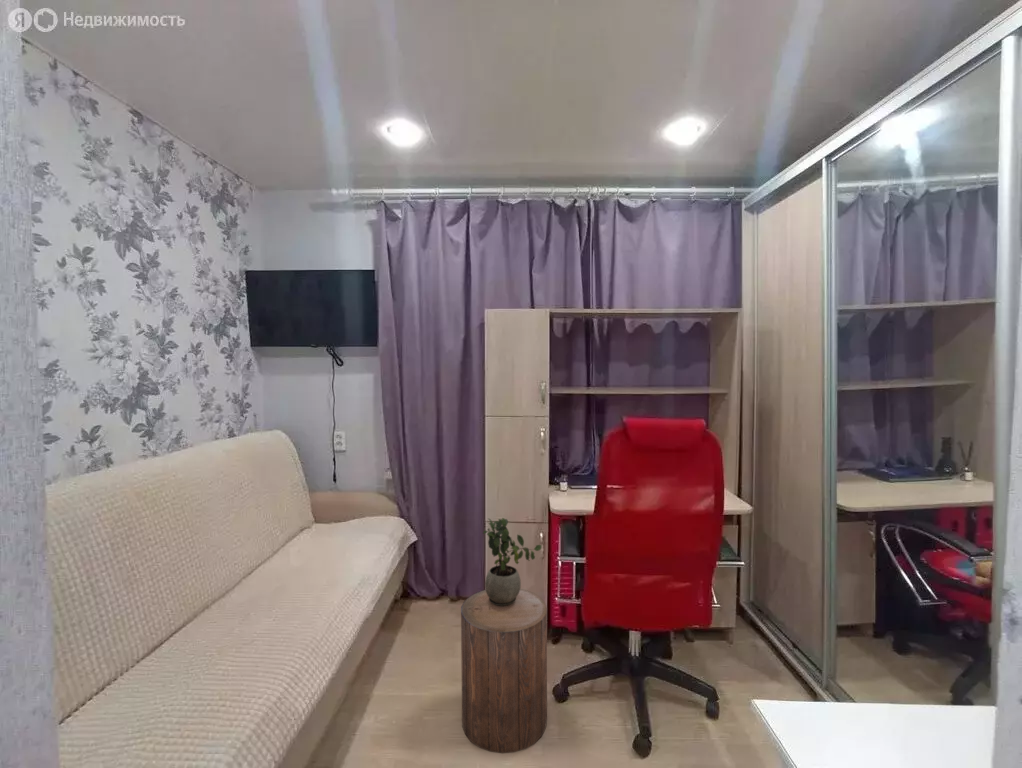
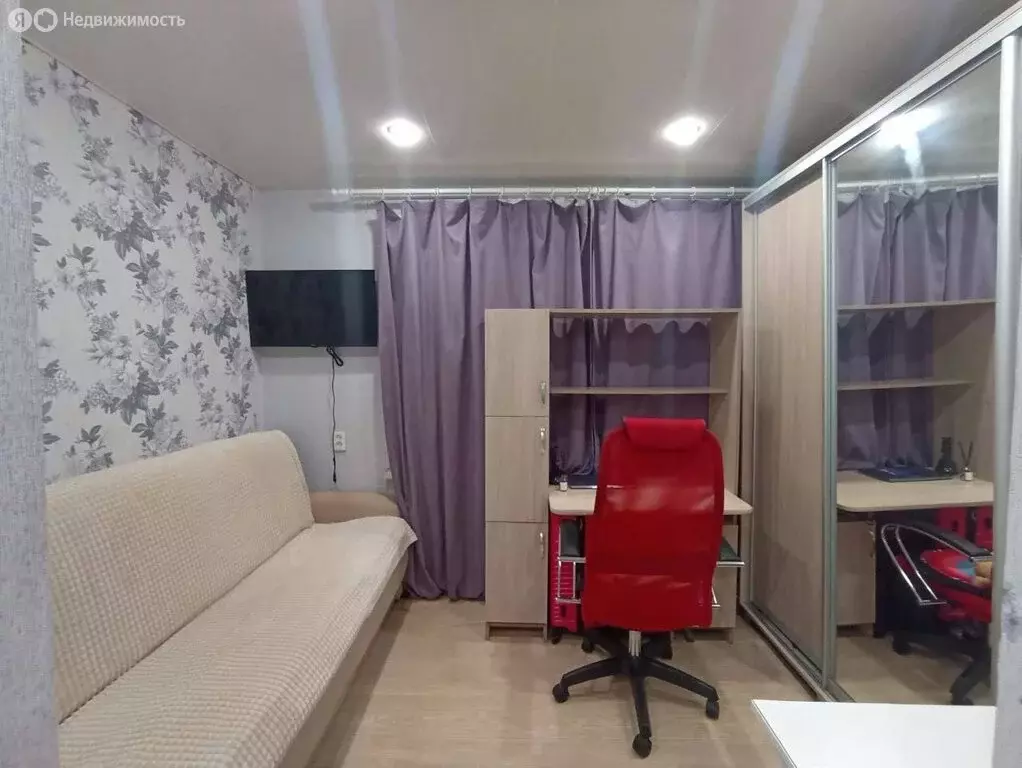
- potted plant (509, 559)
- stool (504, 663)
